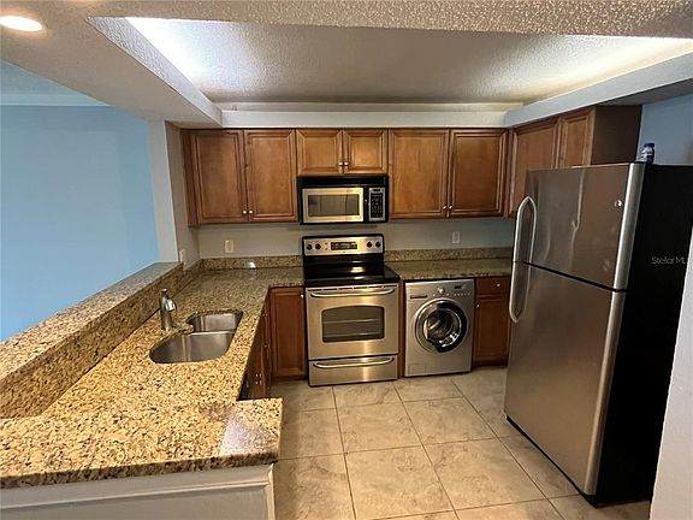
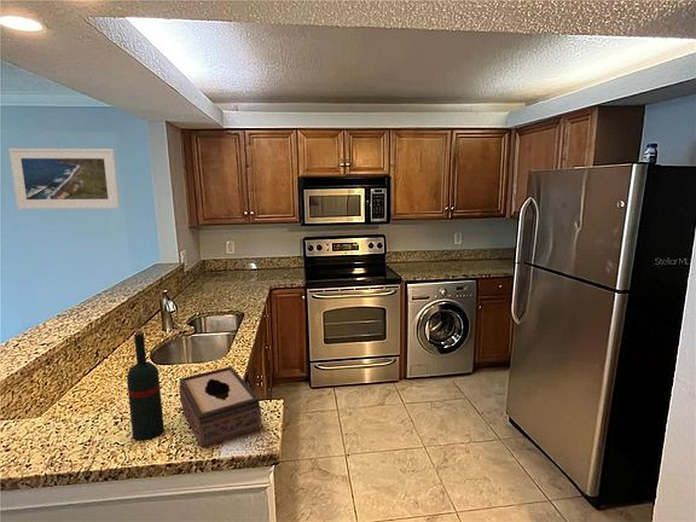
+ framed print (65, 179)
+ tissue box (218, 404)
+ wine bottle (143, 381)
